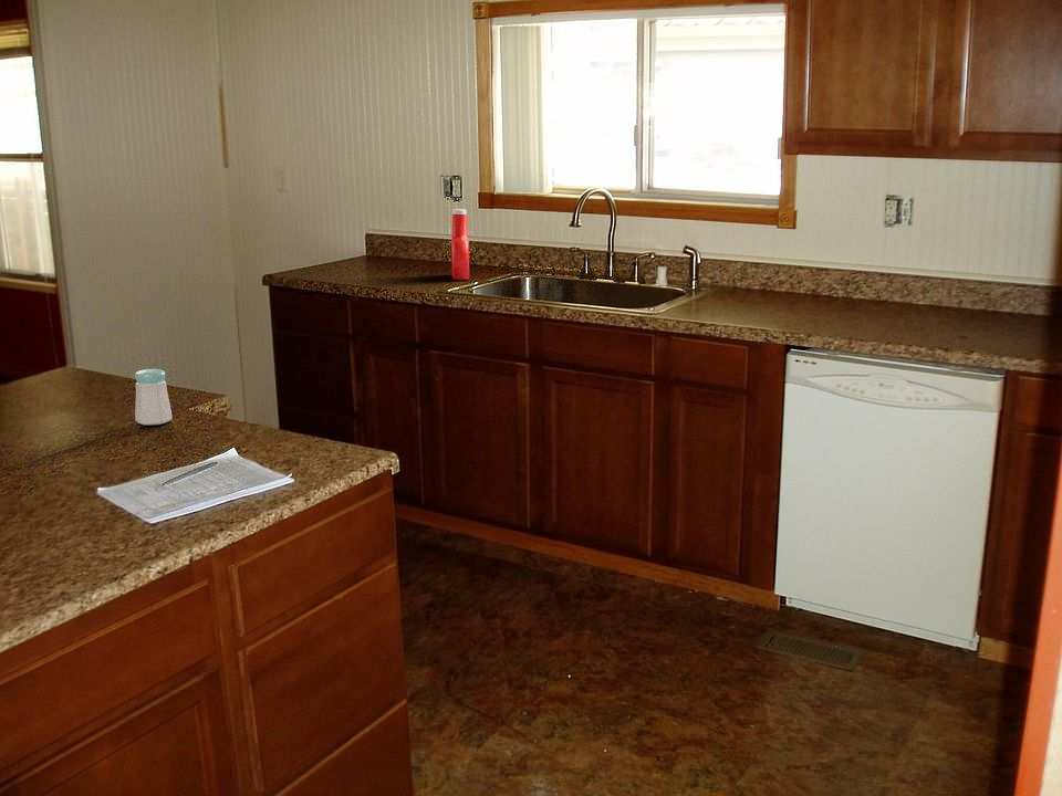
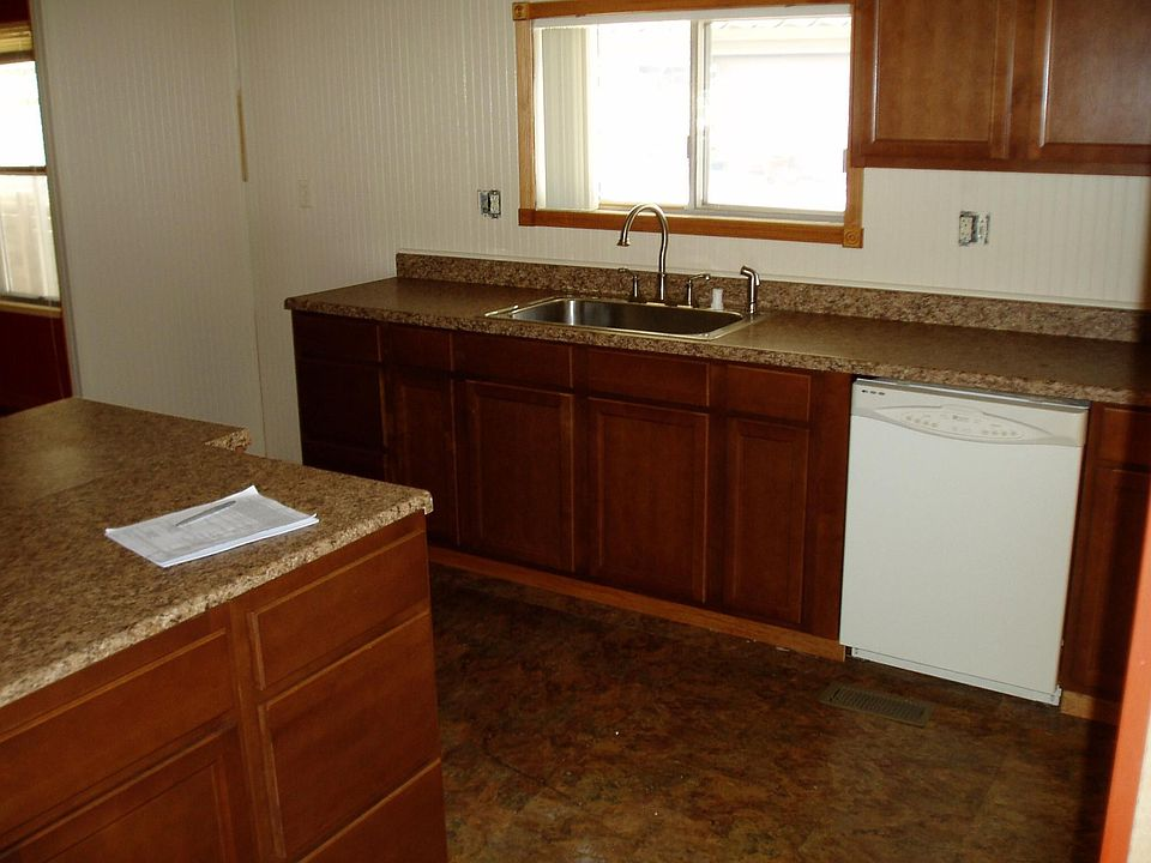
- salt shaker (152, 396)
- soap bottle (459, 243)
